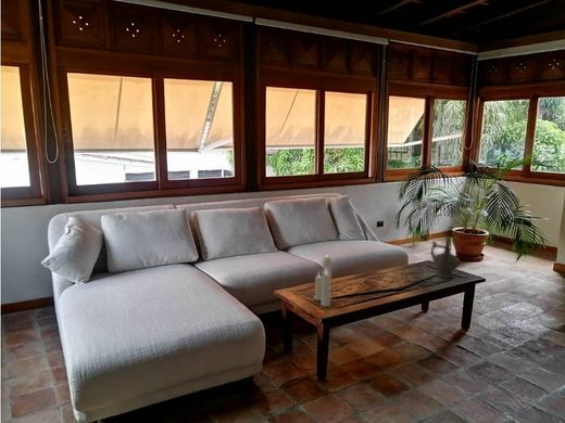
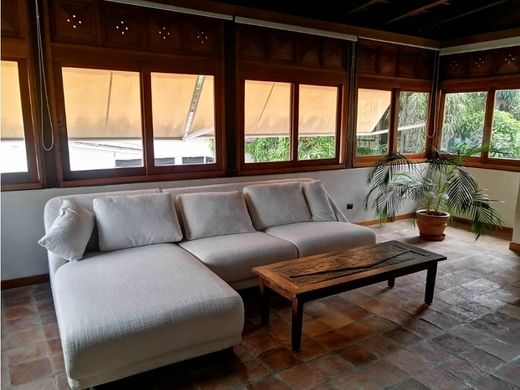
- candle (324, 274)
- ceremonial vessel (444, 256)
